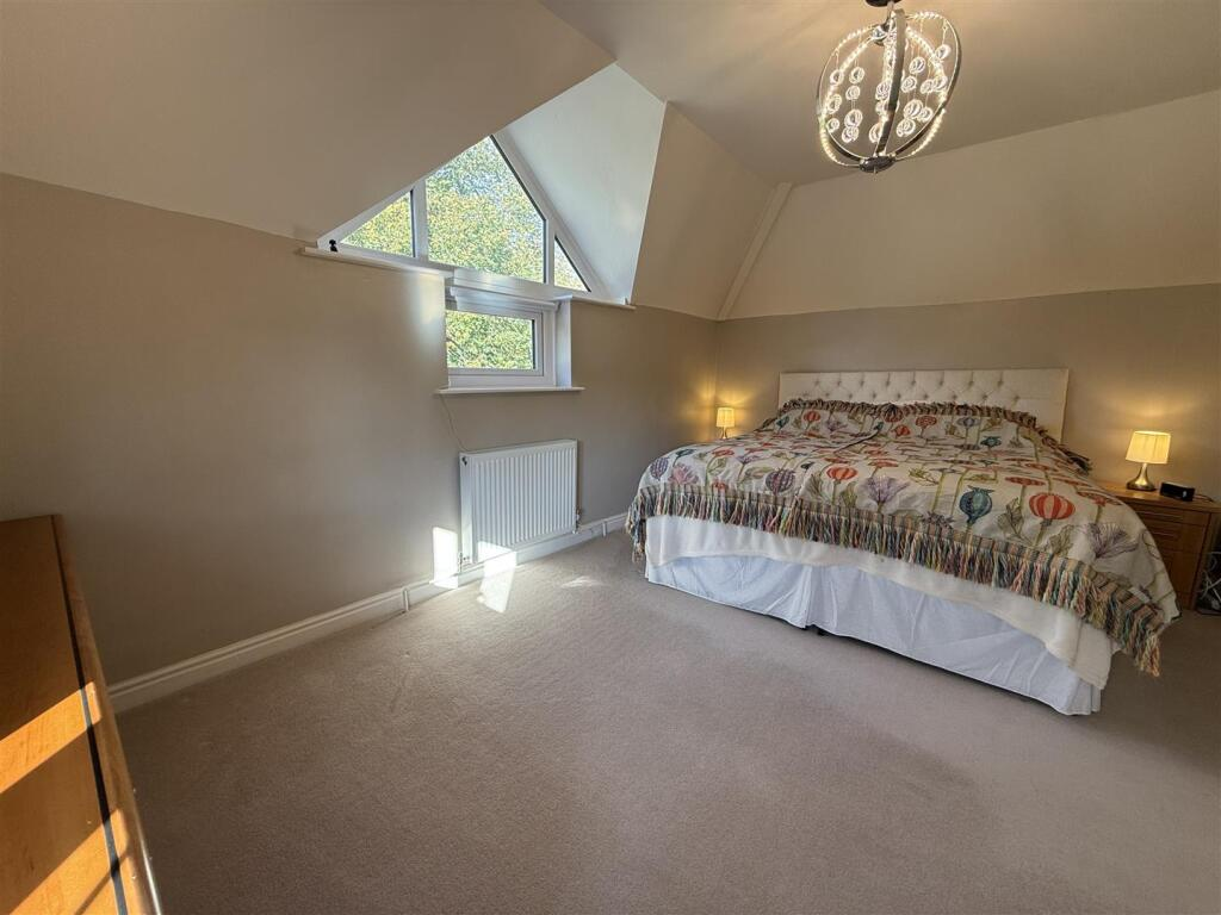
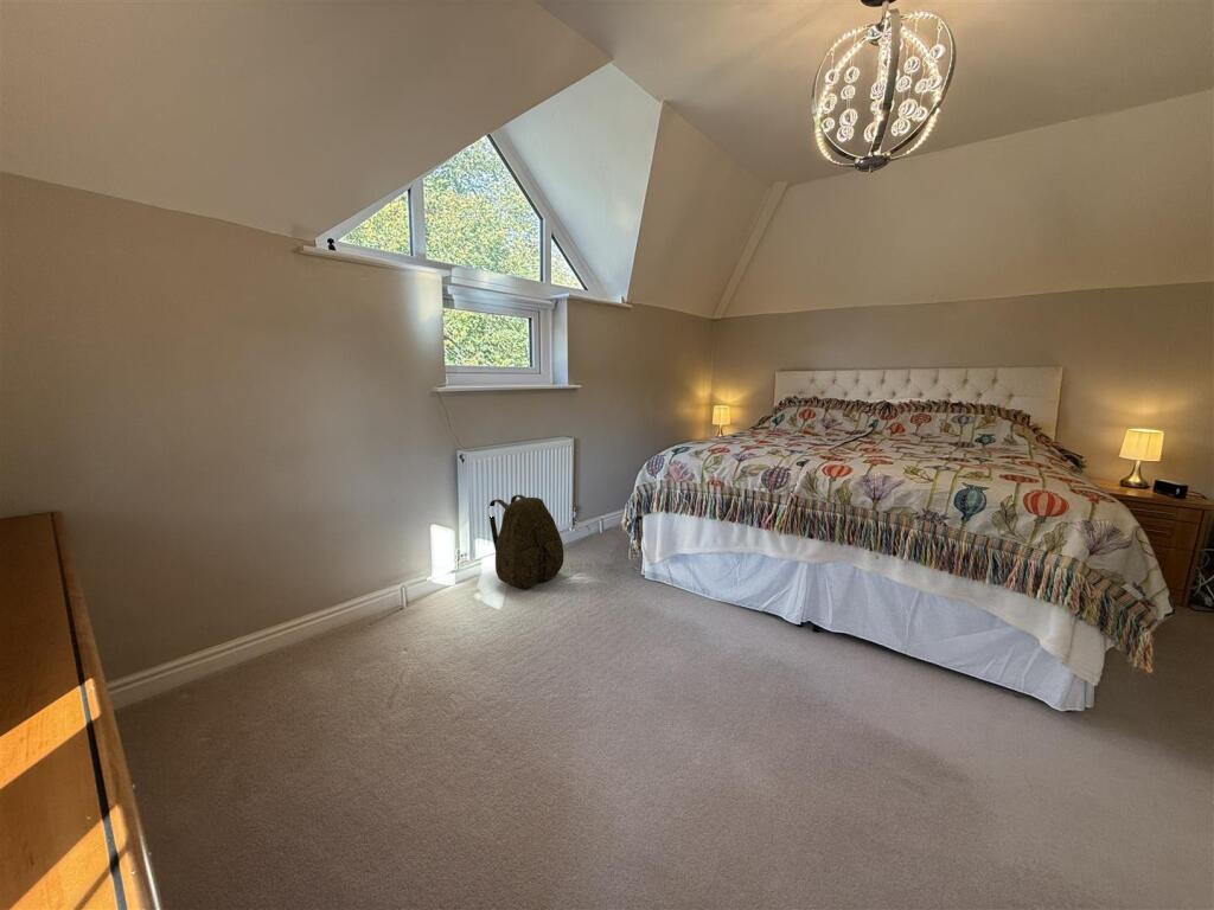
+ backpack (523, 538)
